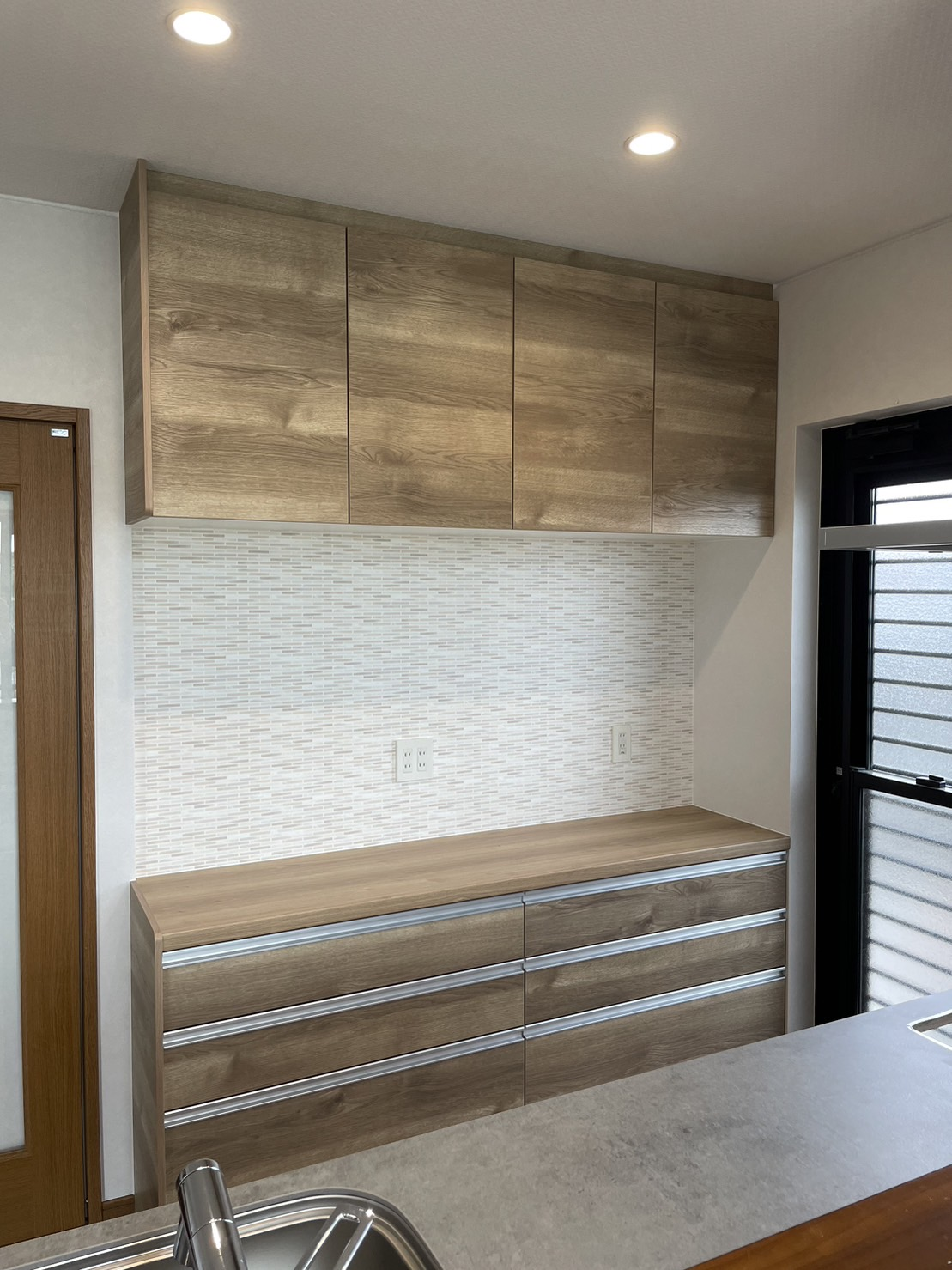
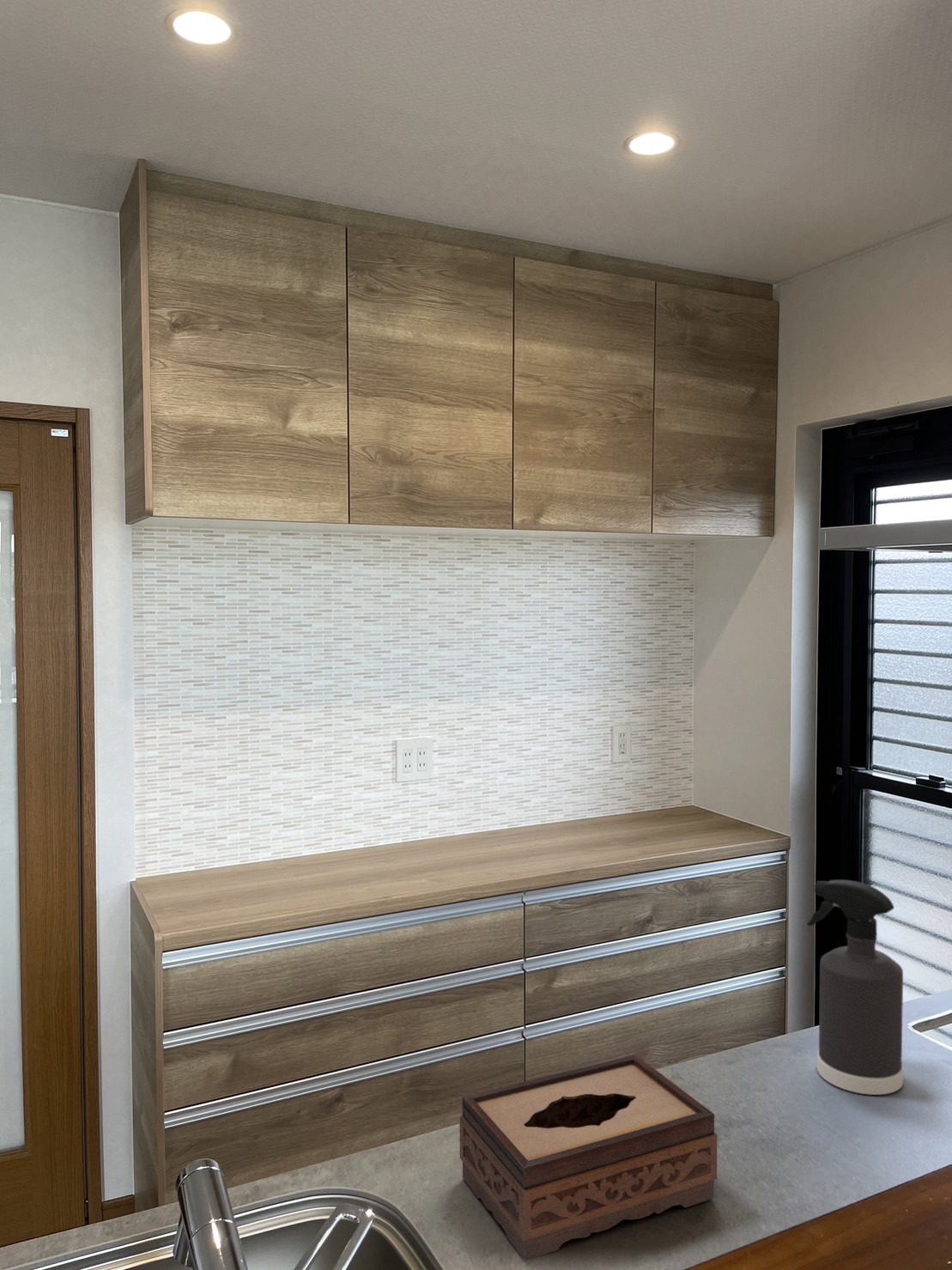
+ tissue box (585, 1146)
+ spray bottle (854, 978)
